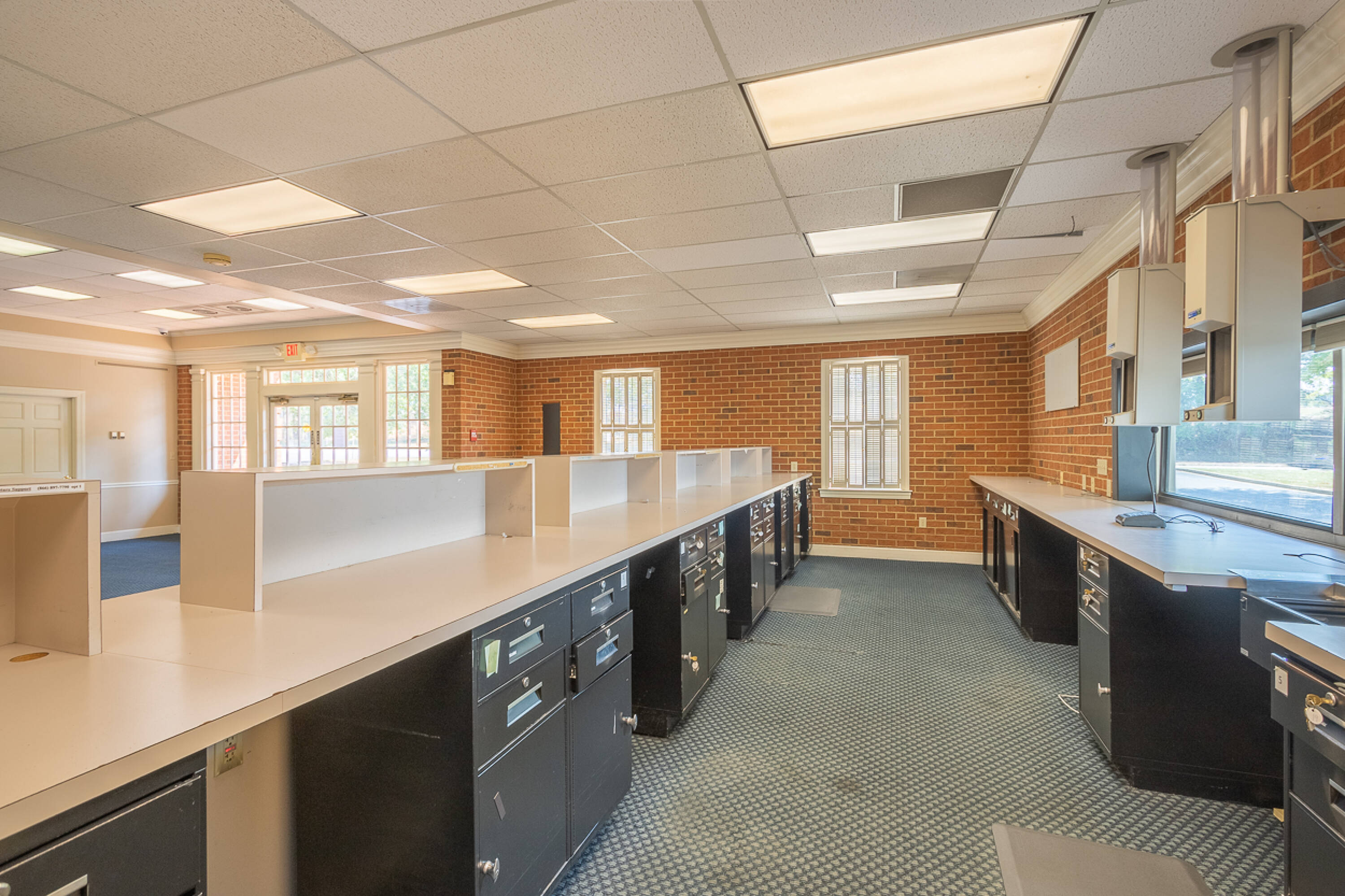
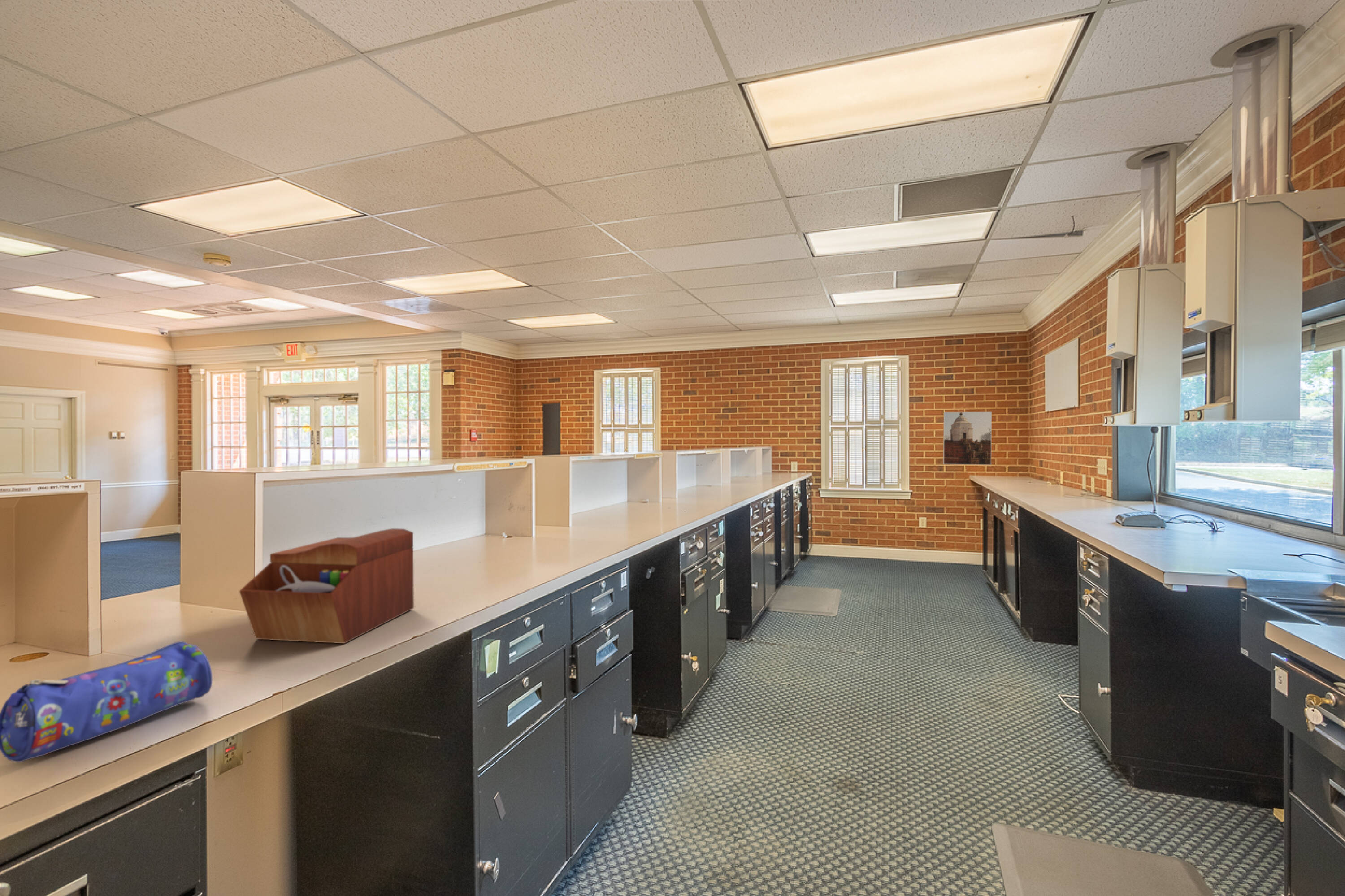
+ pencil case (113, 693)
+ sewing box (332, 581)
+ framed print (967, 438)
